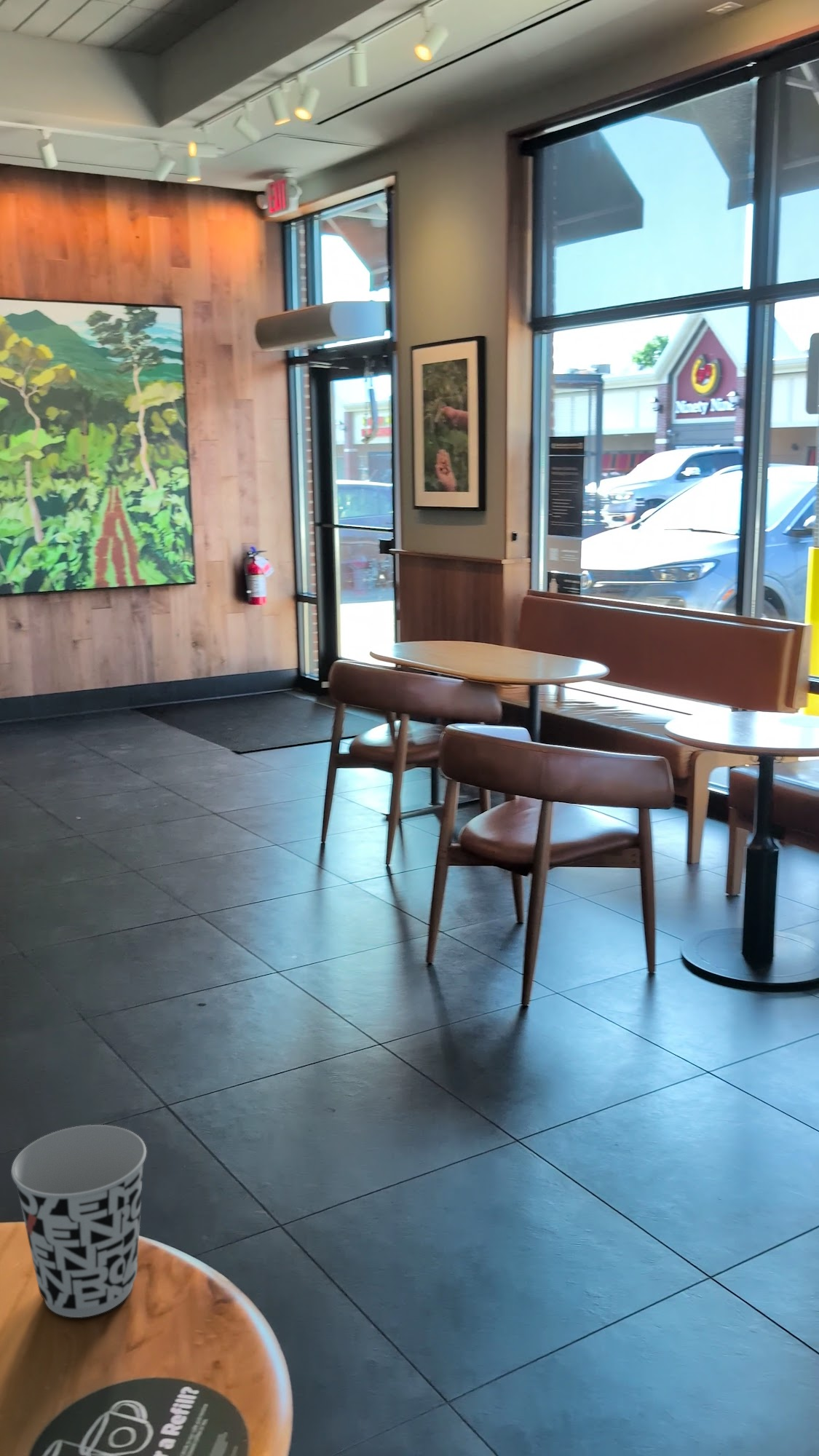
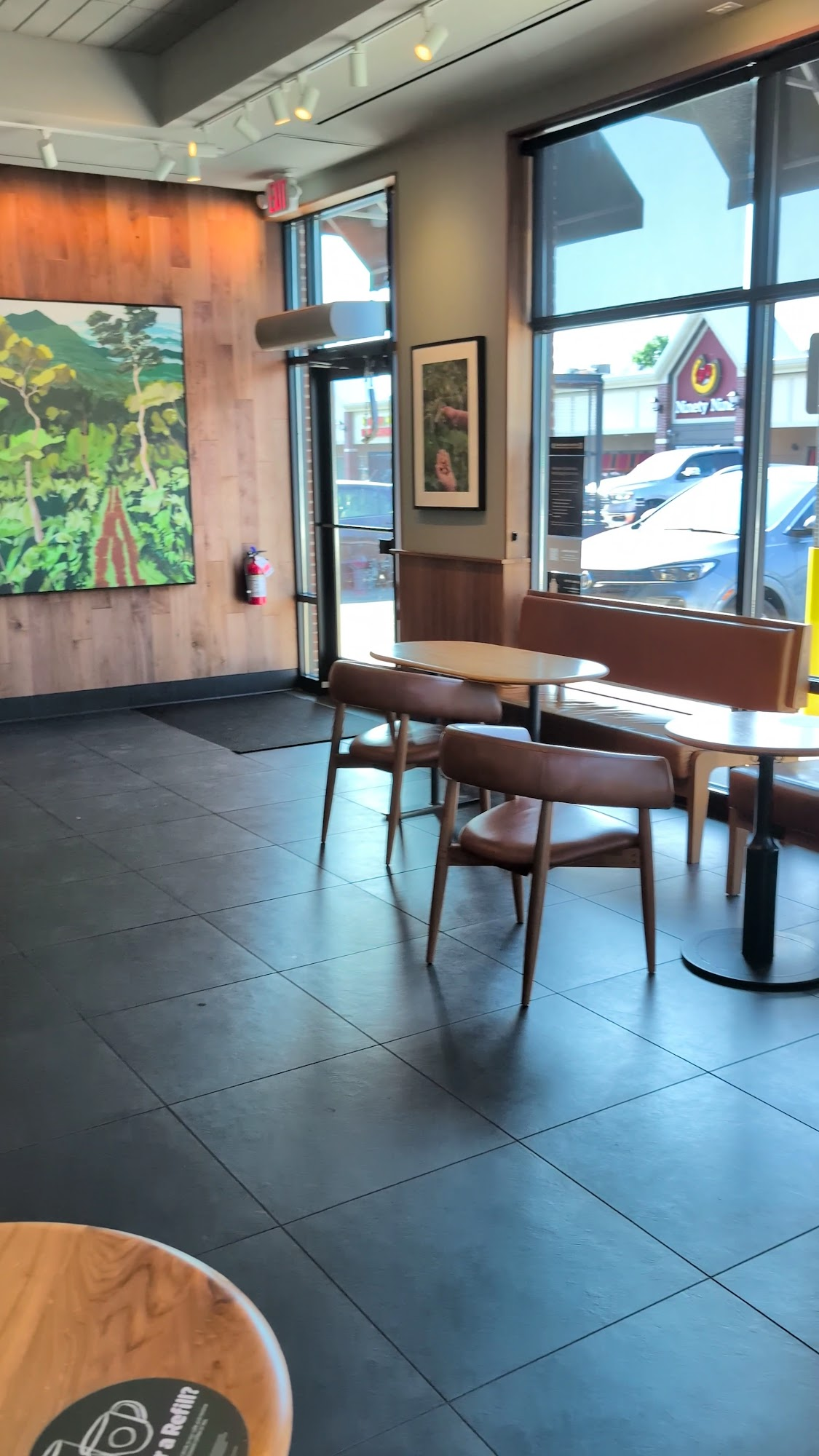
- cup (84, 1224)
